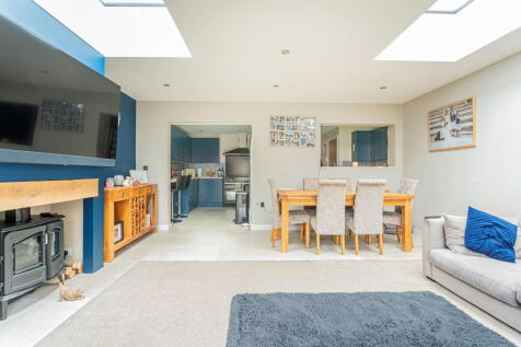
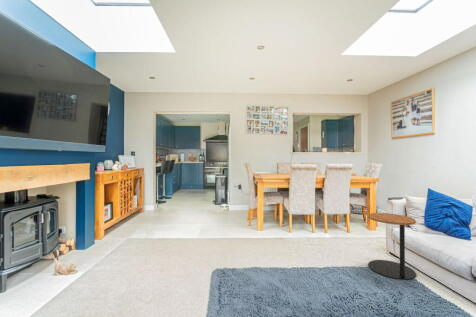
+ side table (400, 243)
